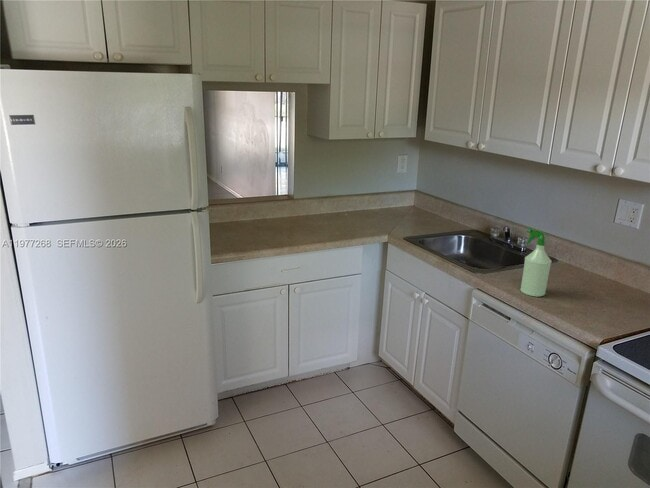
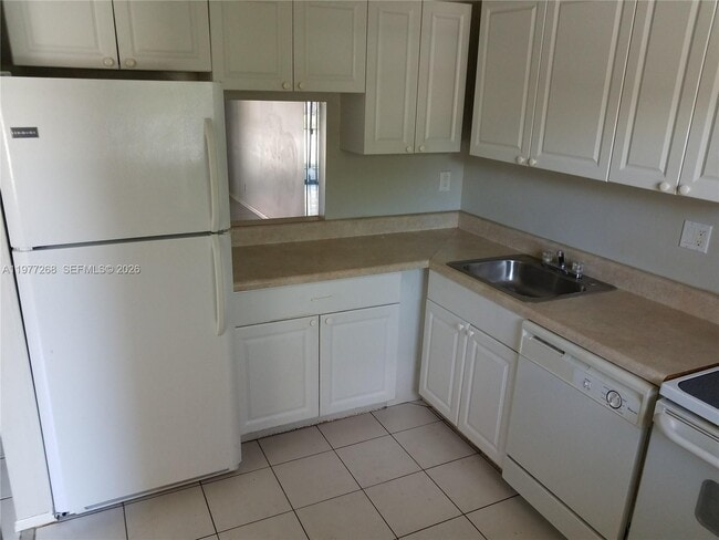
- spray bottle (537, 262)
